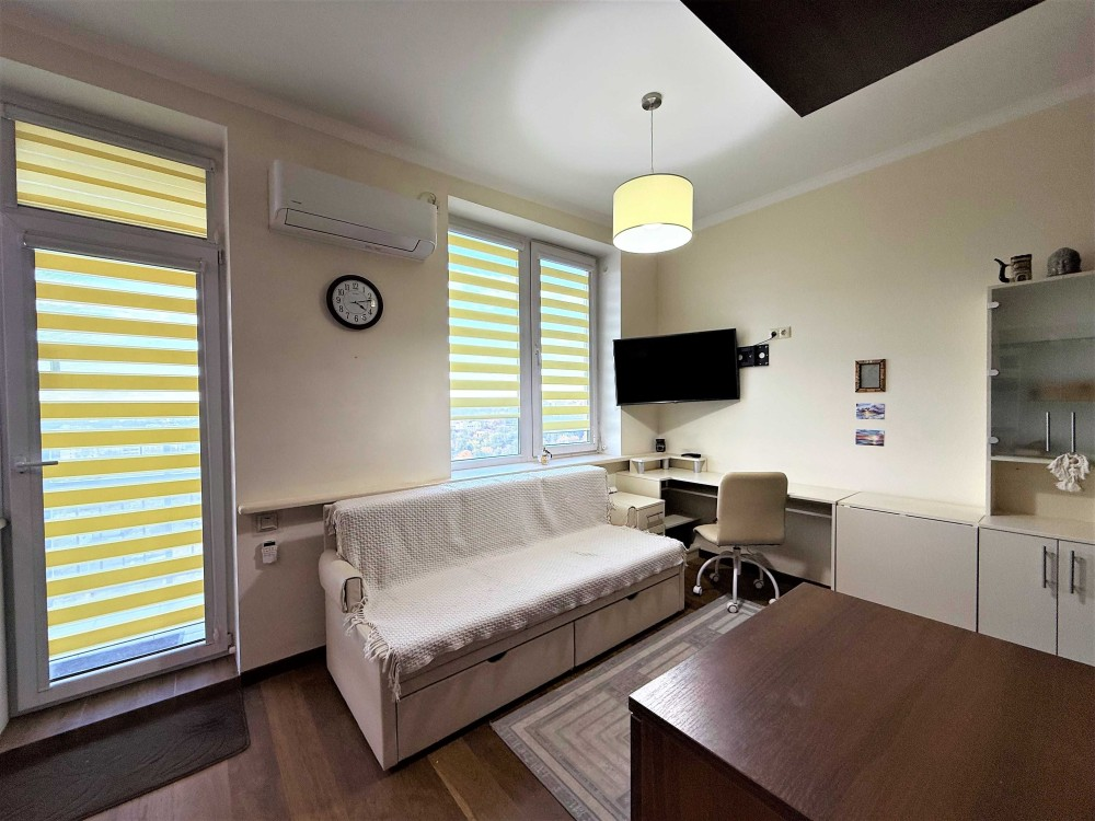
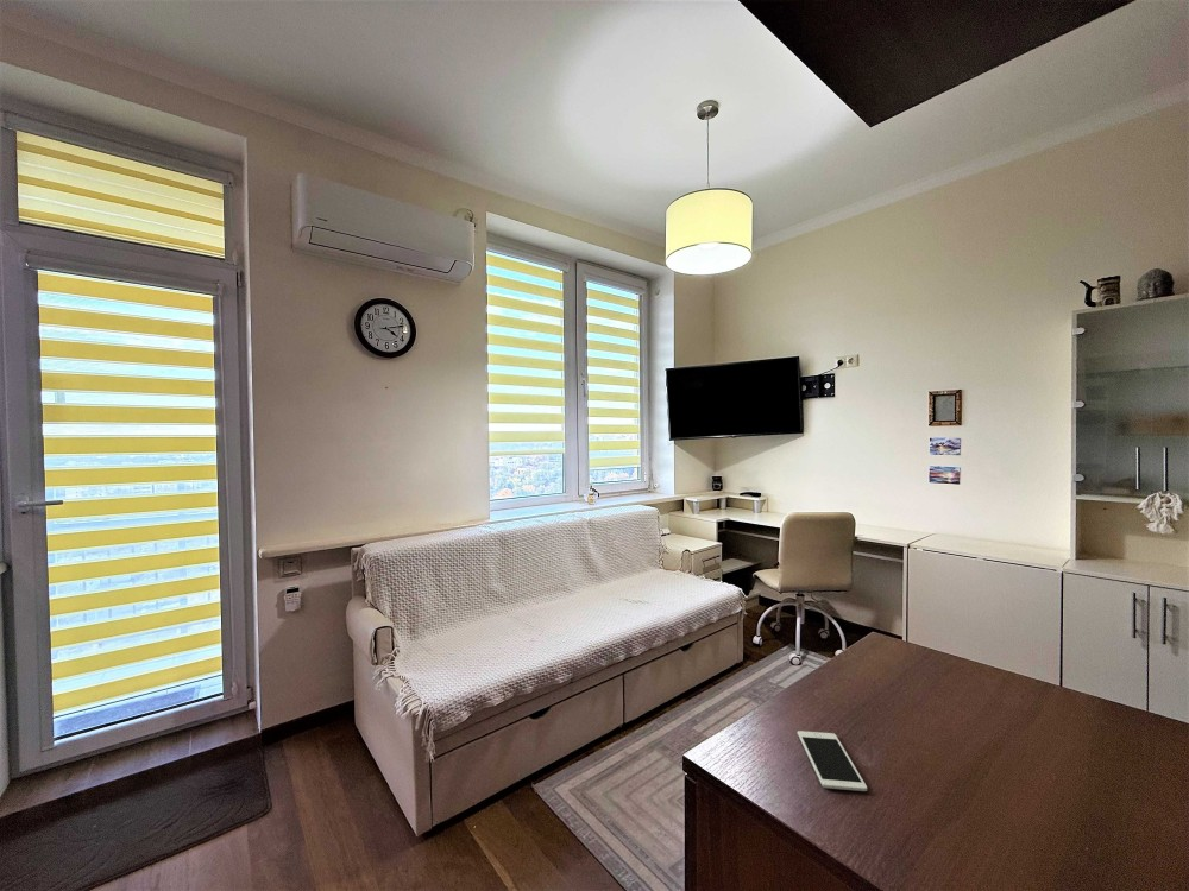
+ cell phone (829, 758)
